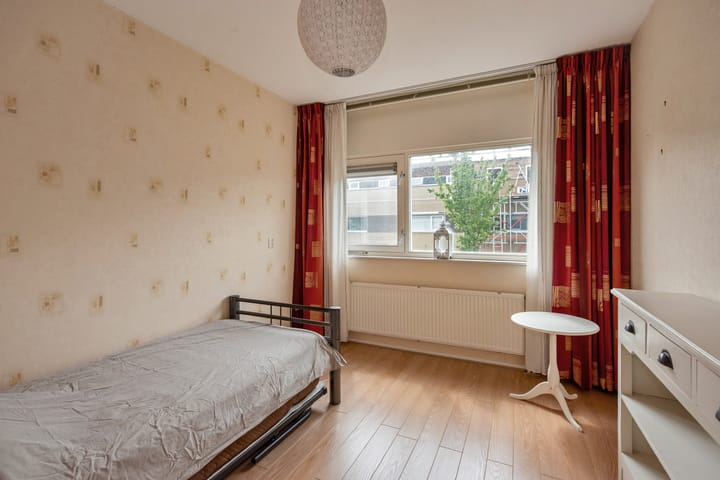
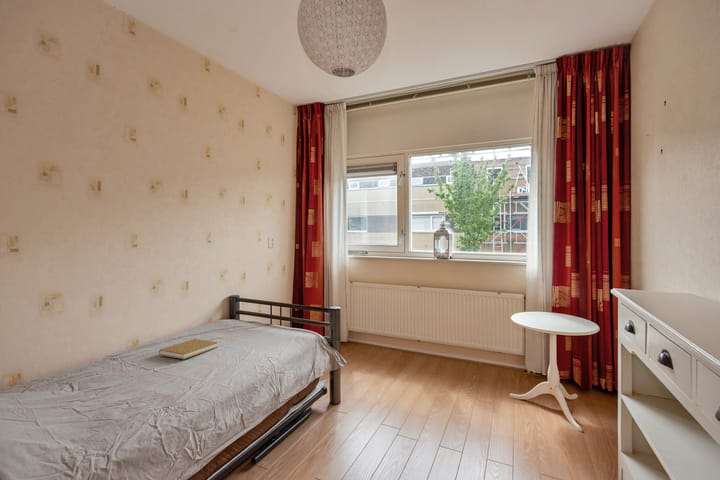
+ book (189, 348)
